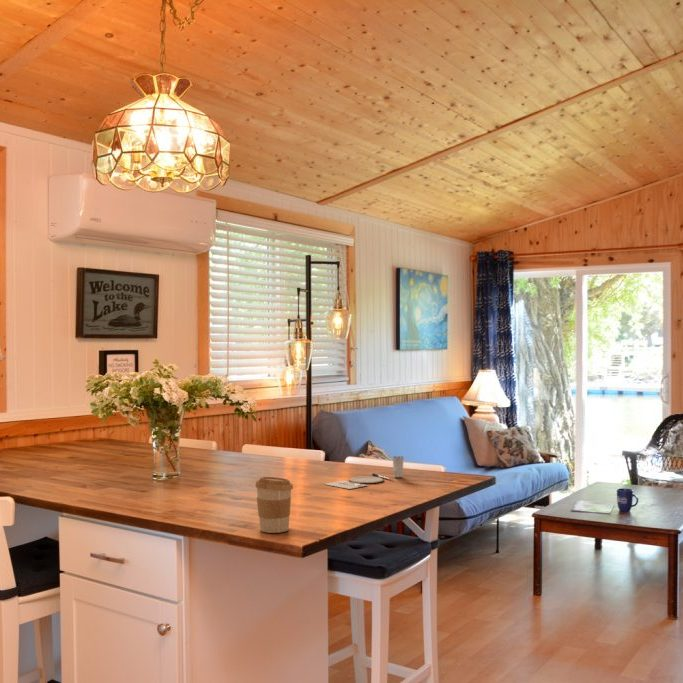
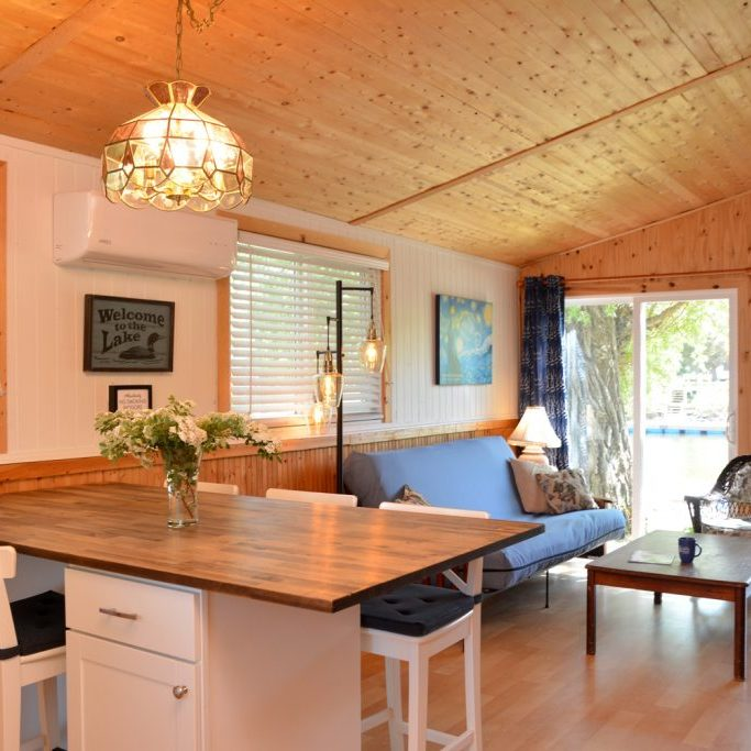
- placemat (366, 476)
- coffee cup (274, 503)
